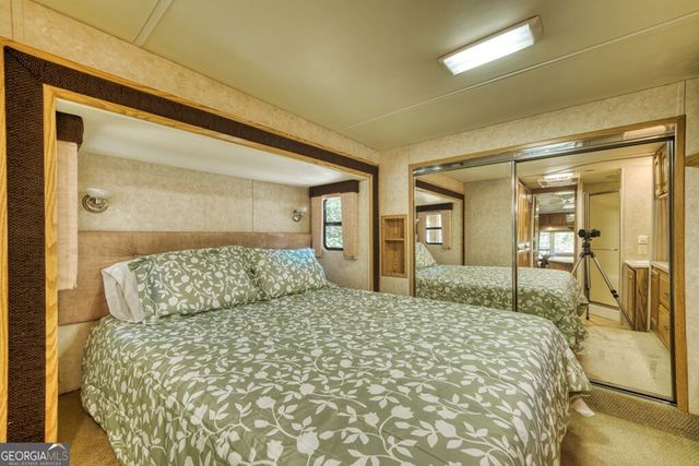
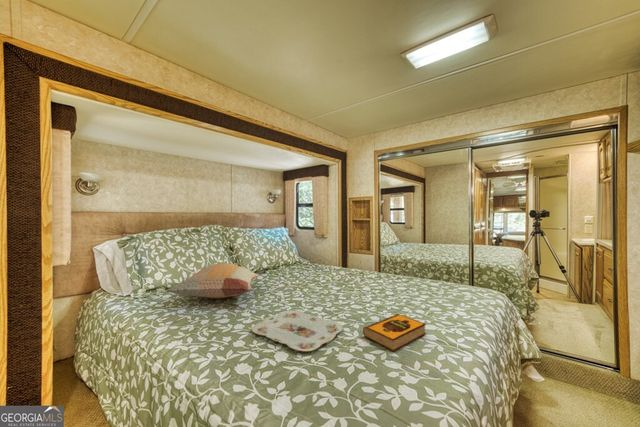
+ serving tray (297, 328)
+ hardback book (394, 329)
+ decorative pillow (223, 279)
